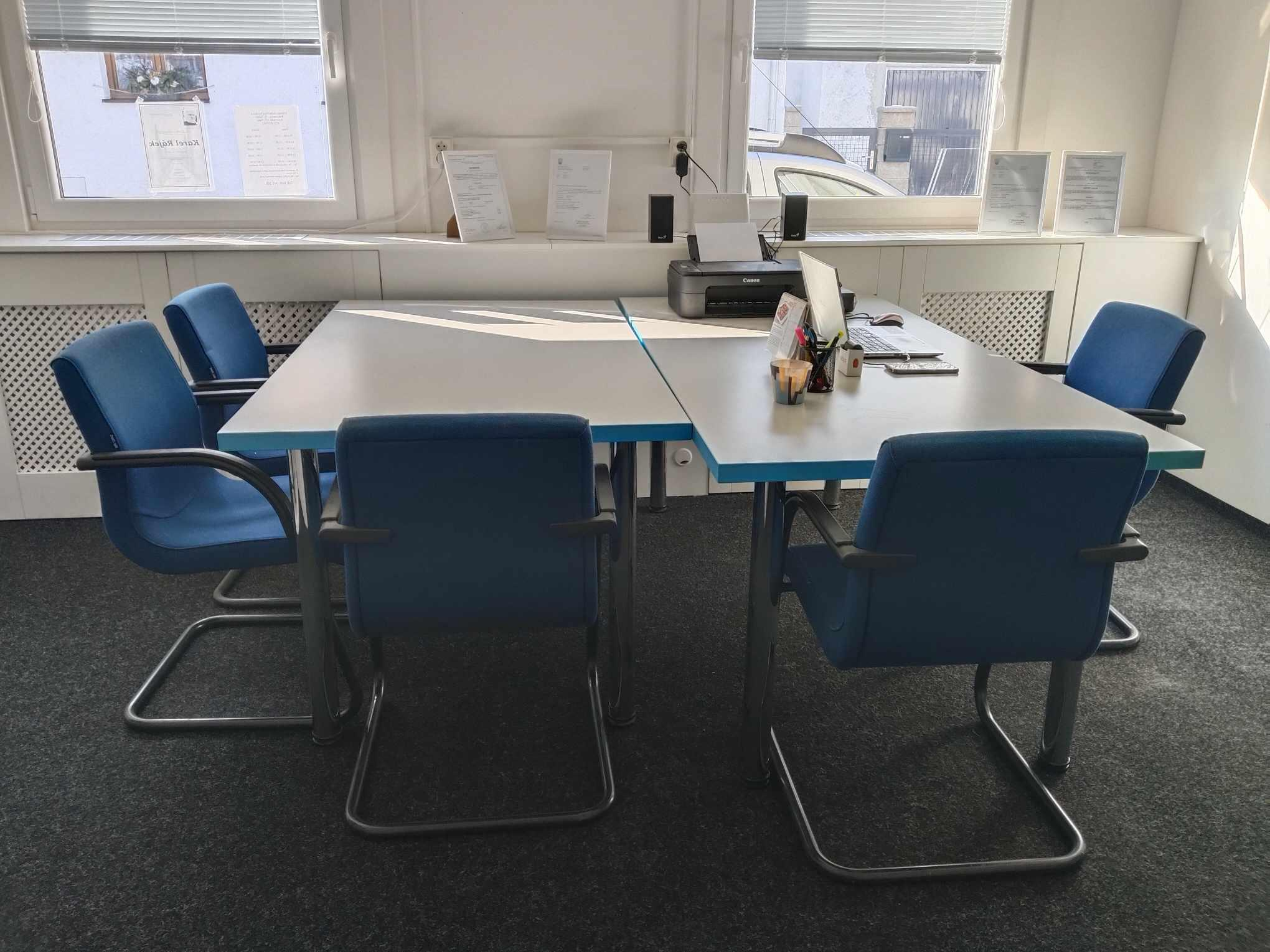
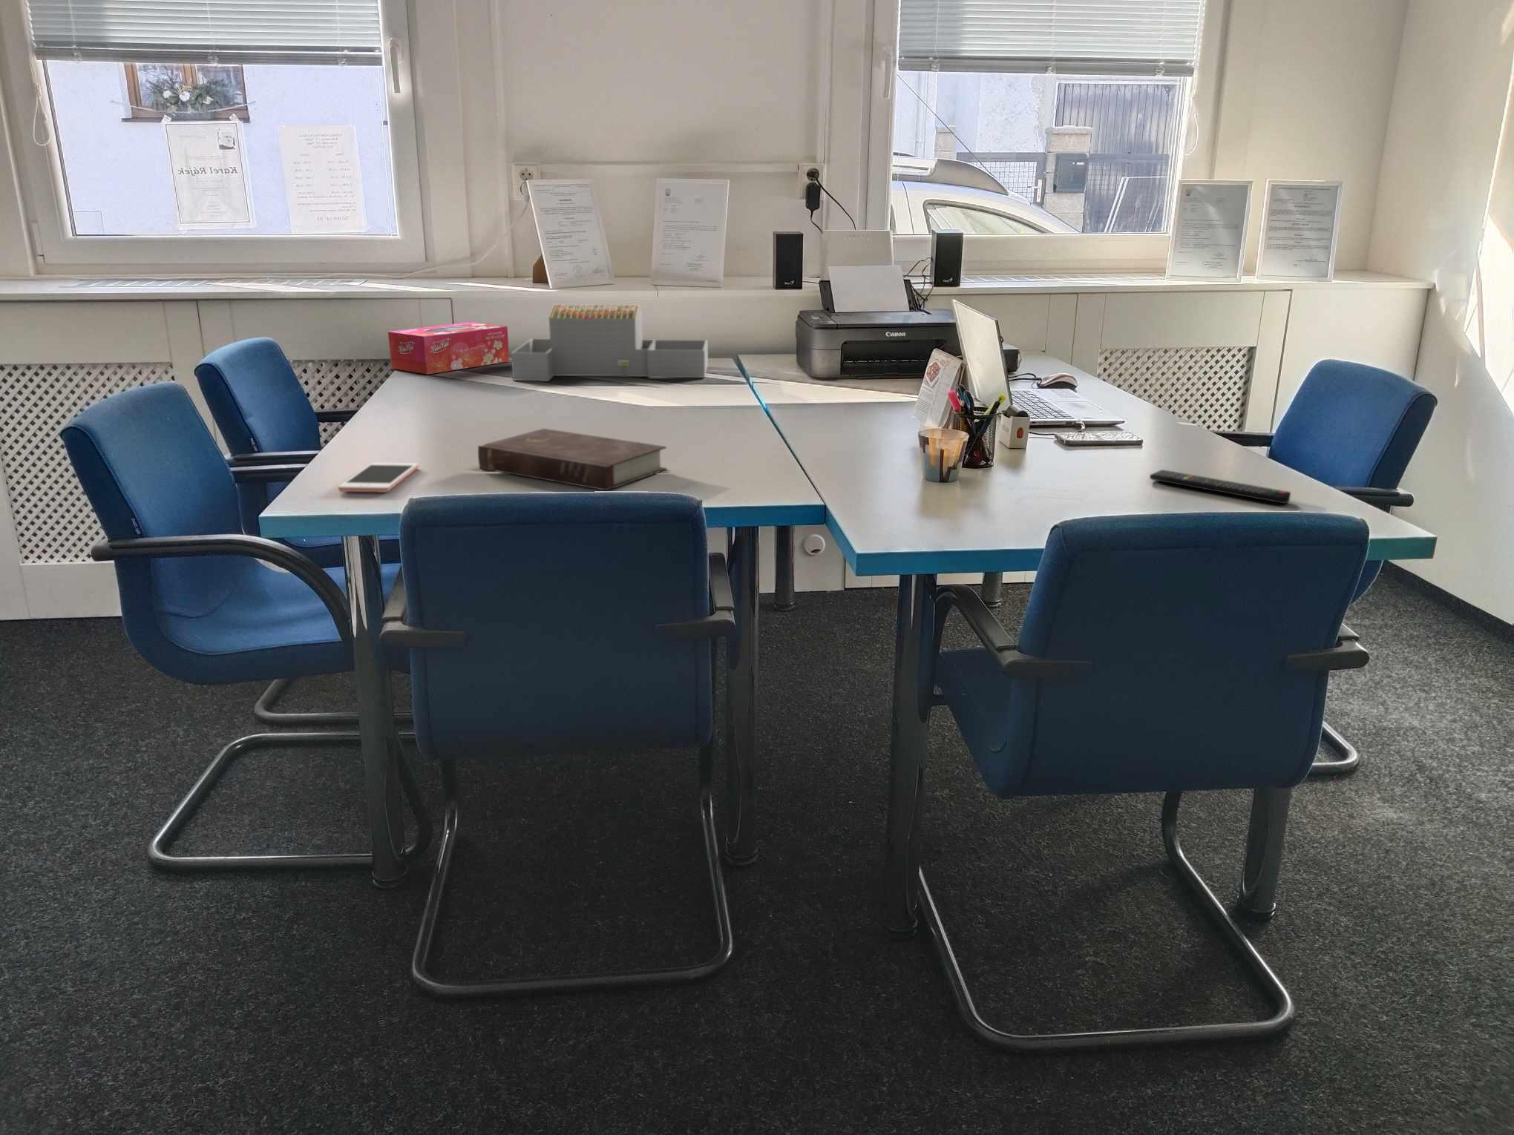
+ cell phone (379, 476)
+ book (572, 457)
+ remote control (1220, 486)
+ architectural model (613, 339)
+ tissue box (449, 347)
